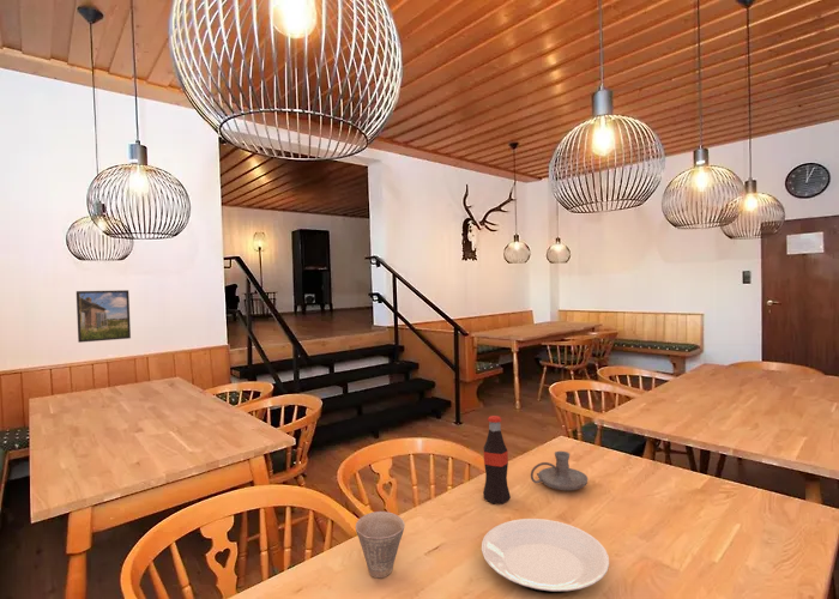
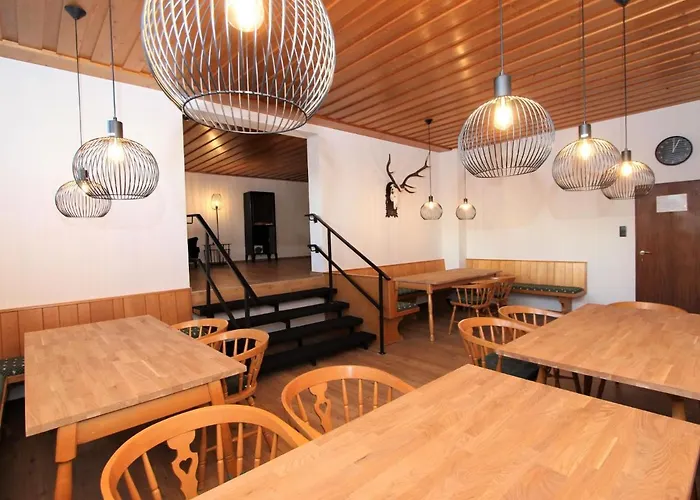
- candle holder (557, 470)
- bottle (495, 456)
- plate (543, 558)
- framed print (103, 315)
- cup (380, 546)
